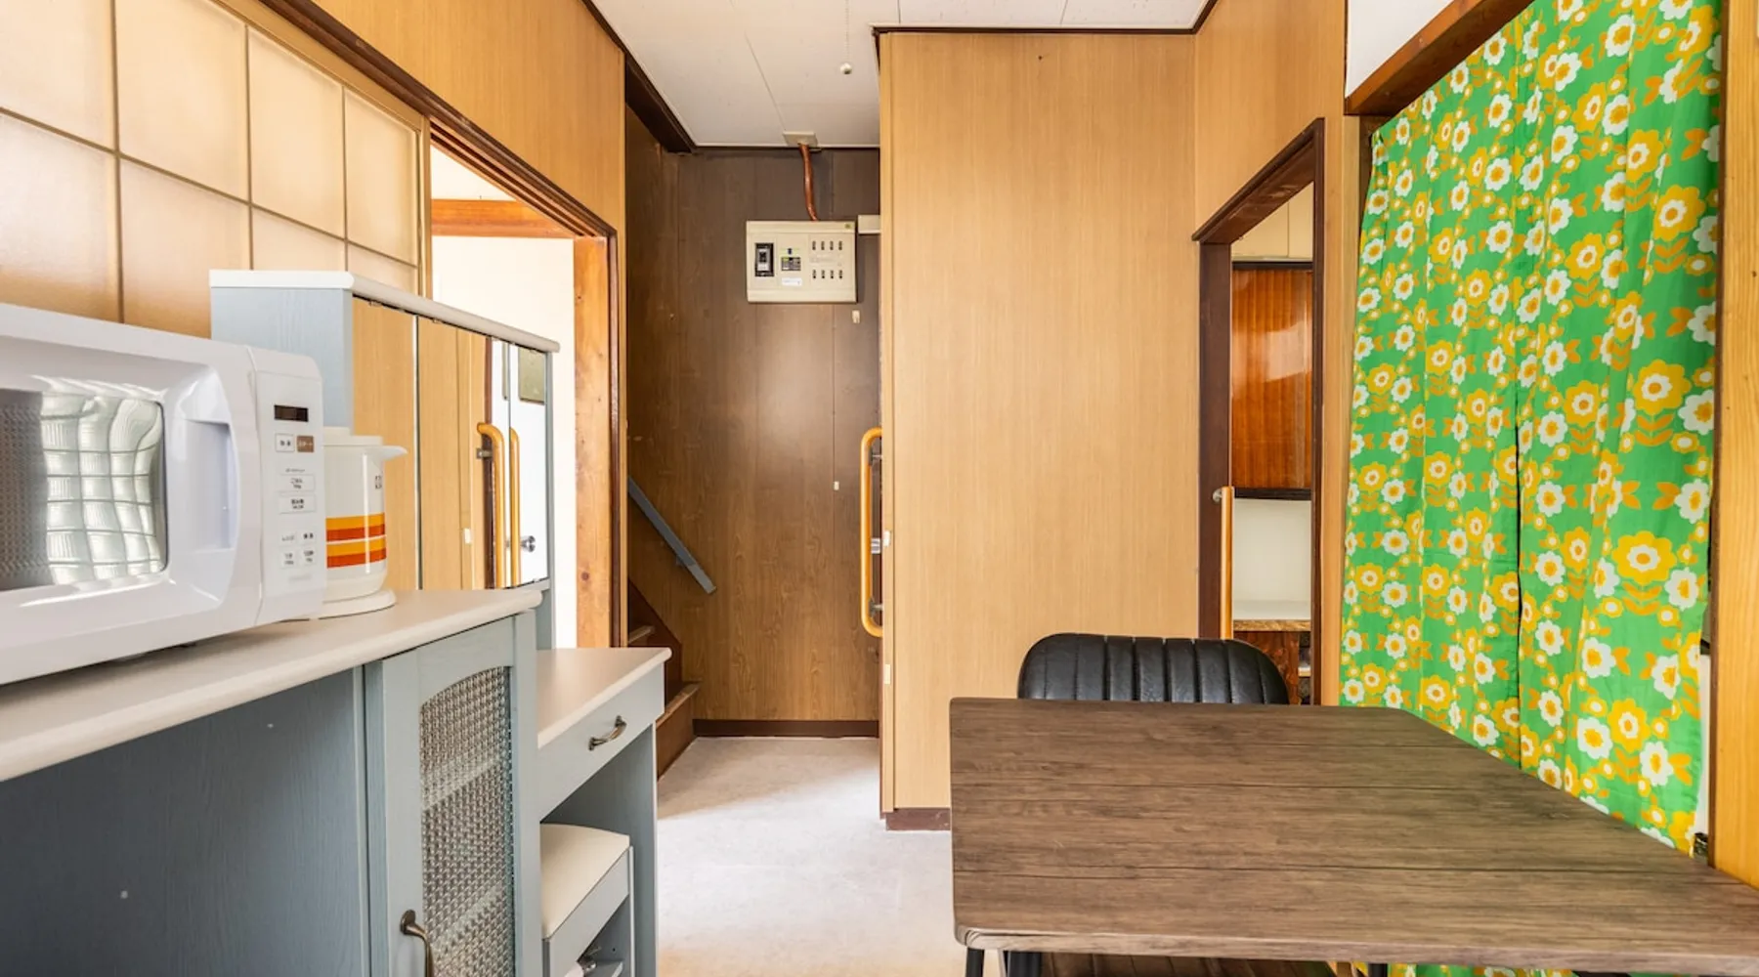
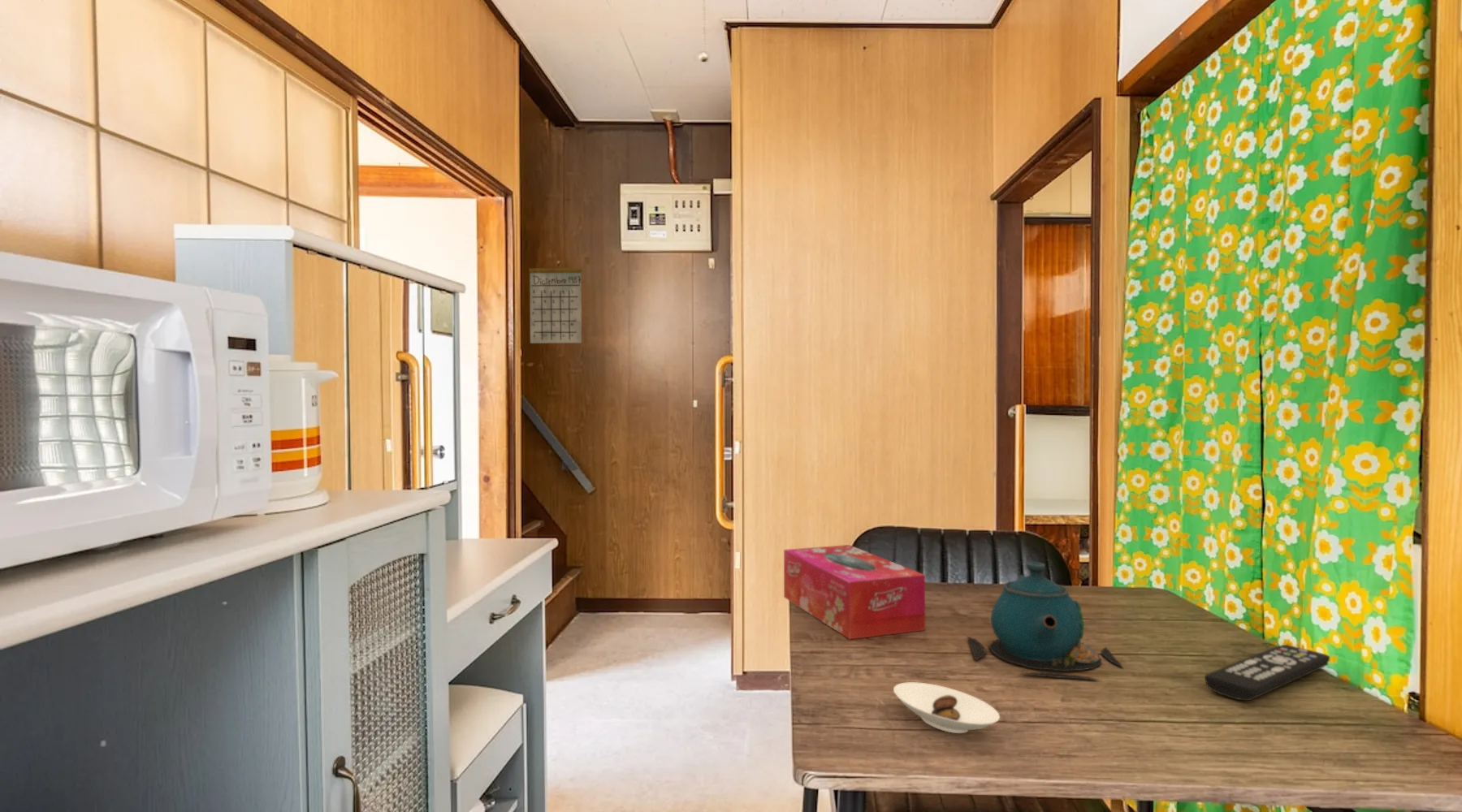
+ calendar (556, 296)
+ saucer (944, 710)
+ teapot (1040, 607)
+ remote control (1269, 671)
+ tissue box (849, 586)
